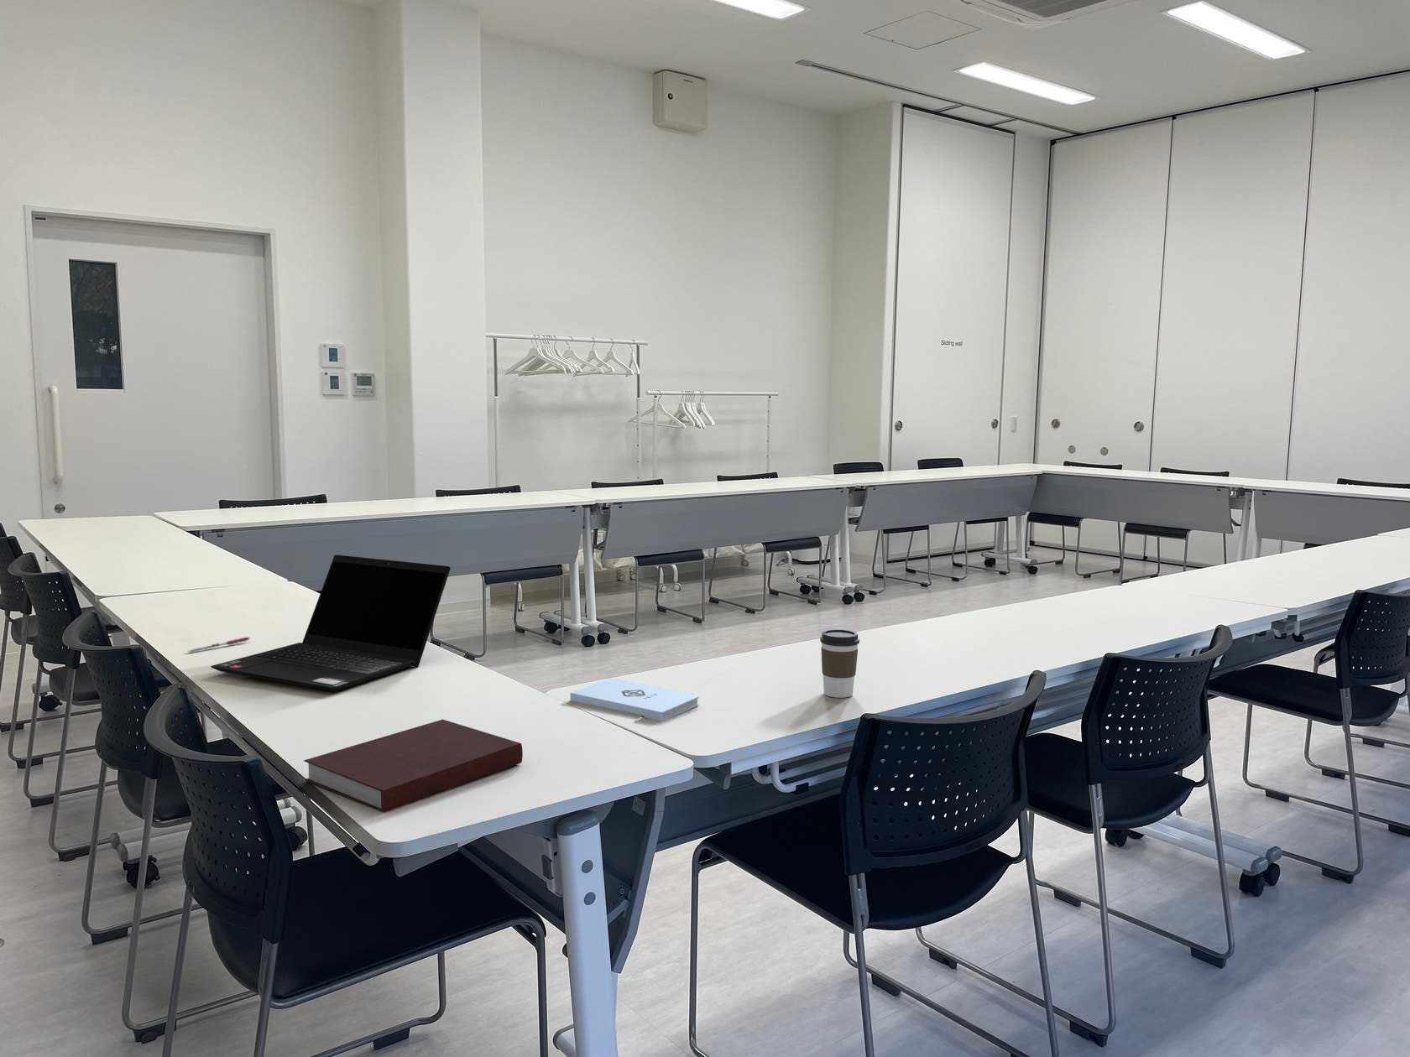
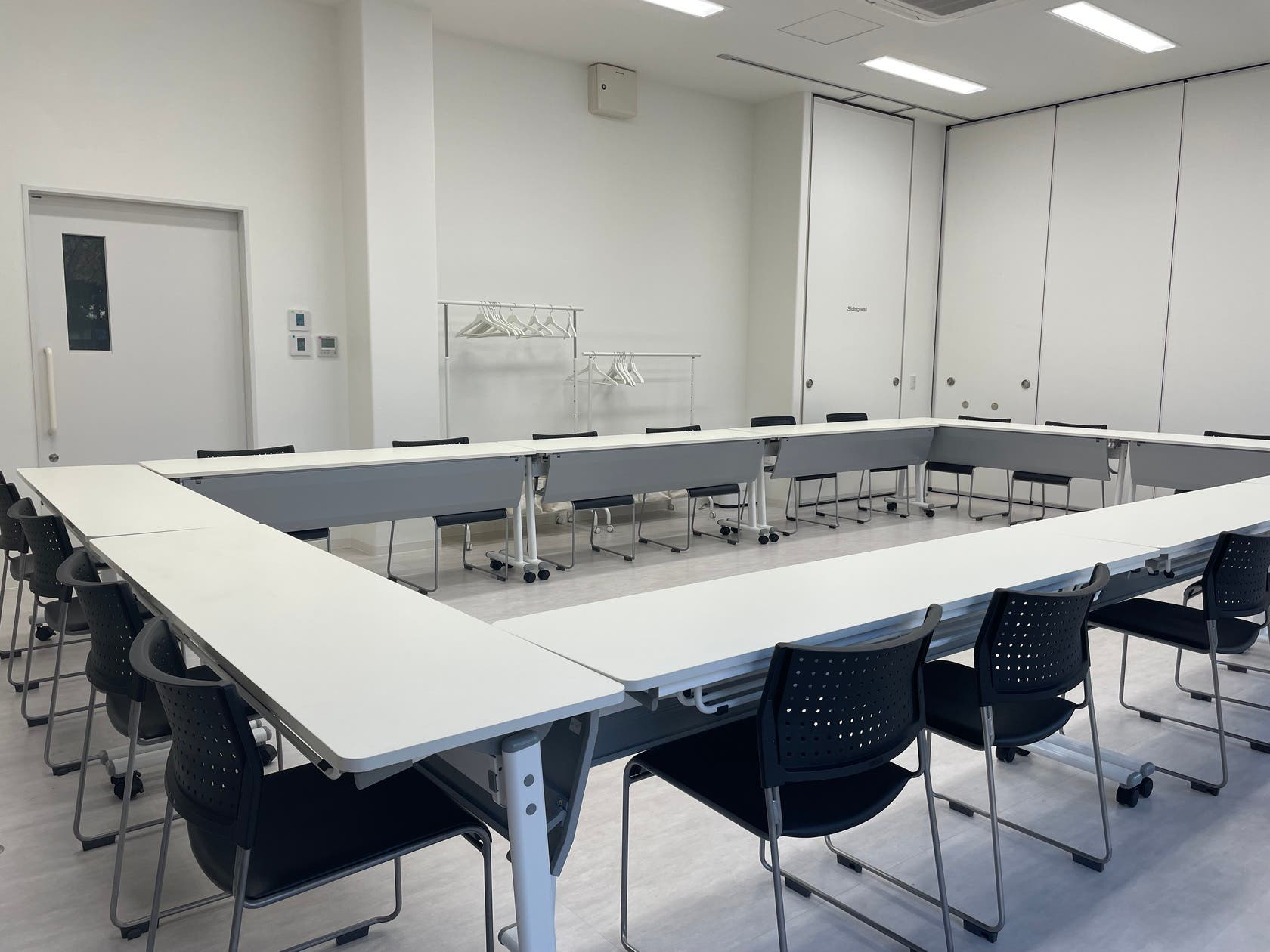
- notebook (416, 761)
- pen (219, 644)
- notepad (635, 698)
- coffee cup (838, 663)
- laptop computer (334, 617)
